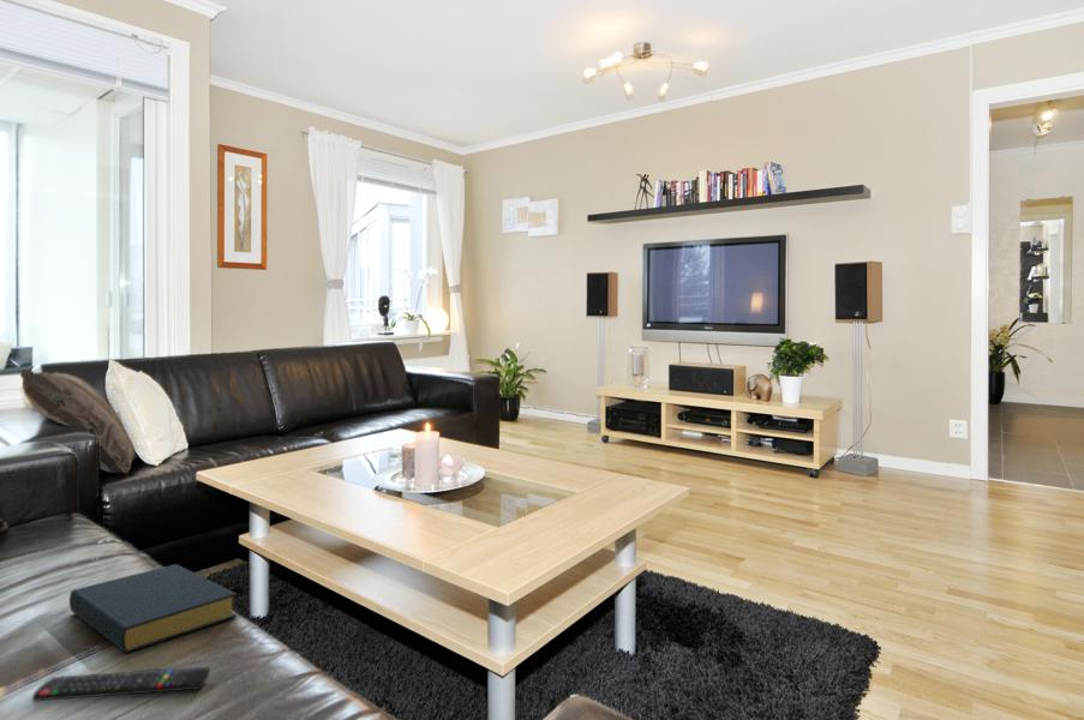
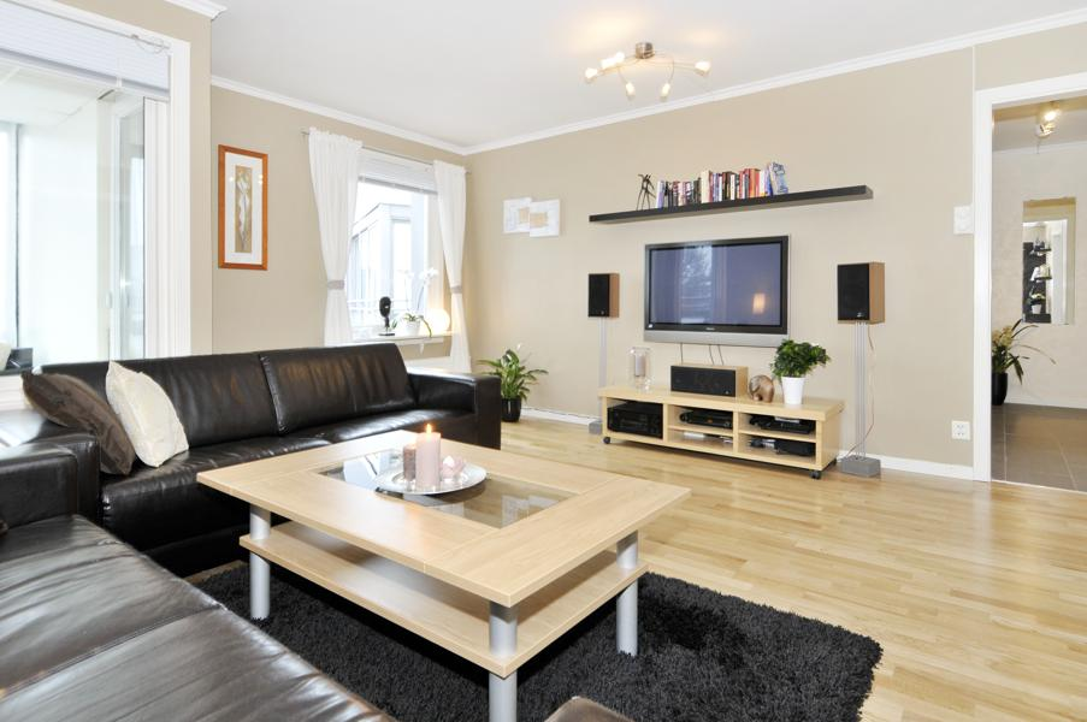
- remote control (122, 684)
- hardback book (152, 602)
